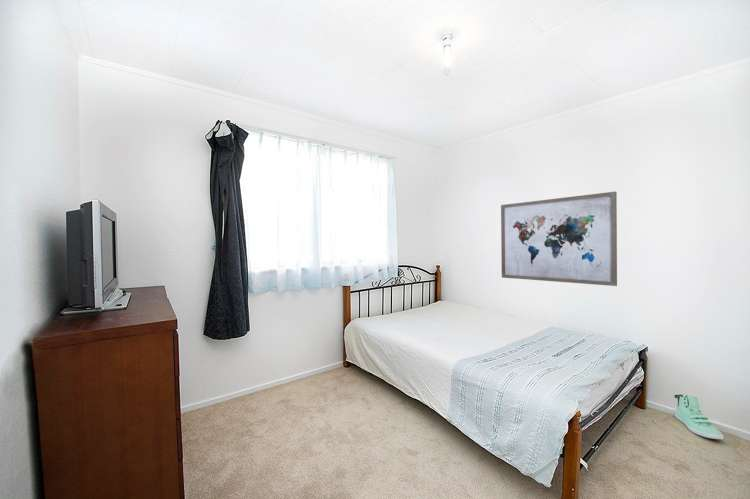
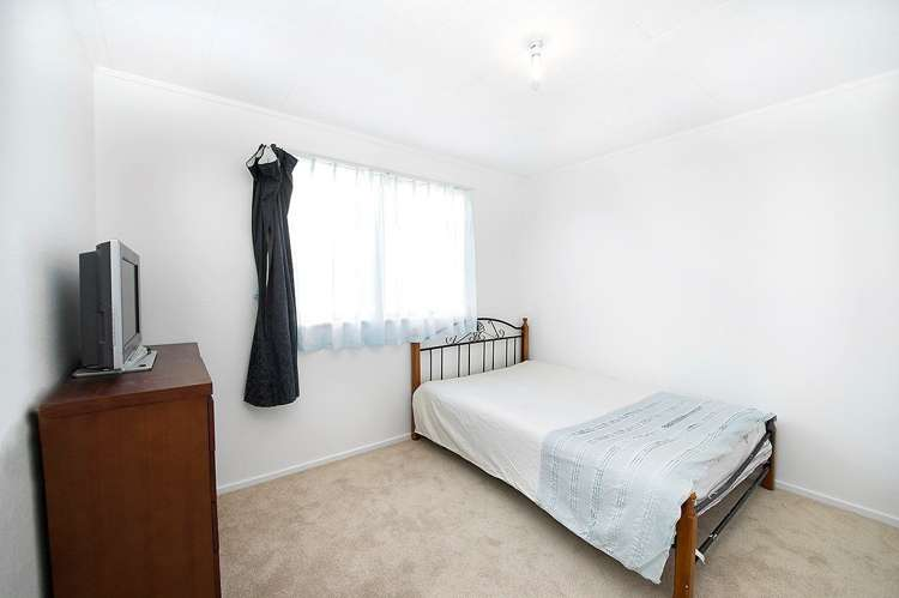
- wall art (551, 240)
- sneaker (697, 414)
